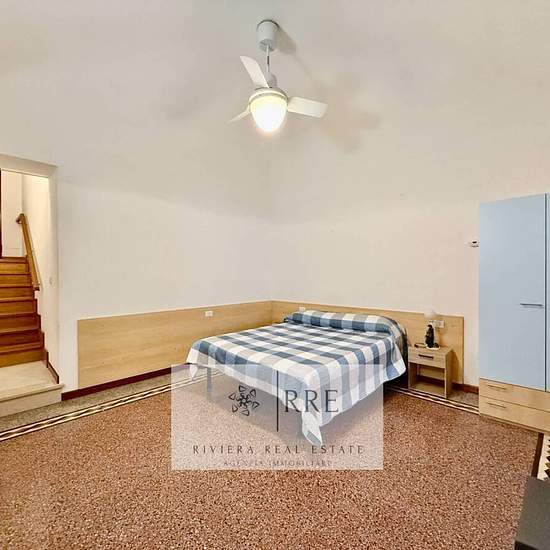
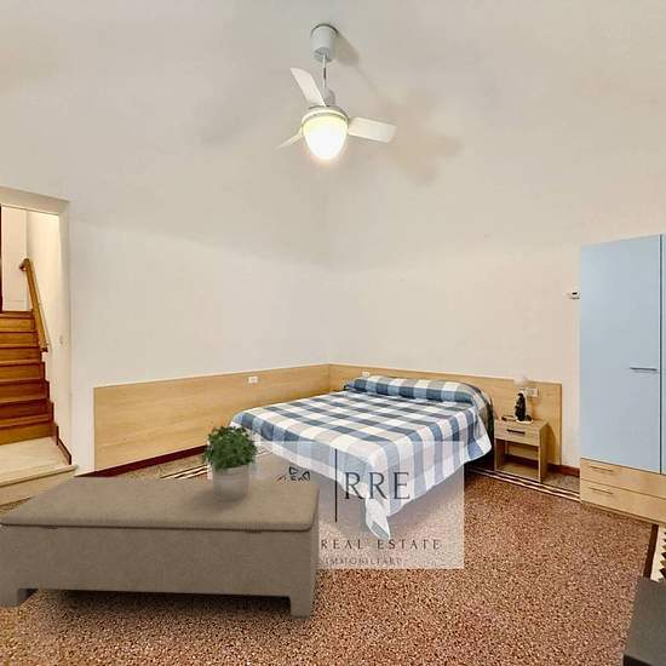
+ potted plant (228, 459)
+ bench (174, 536)
